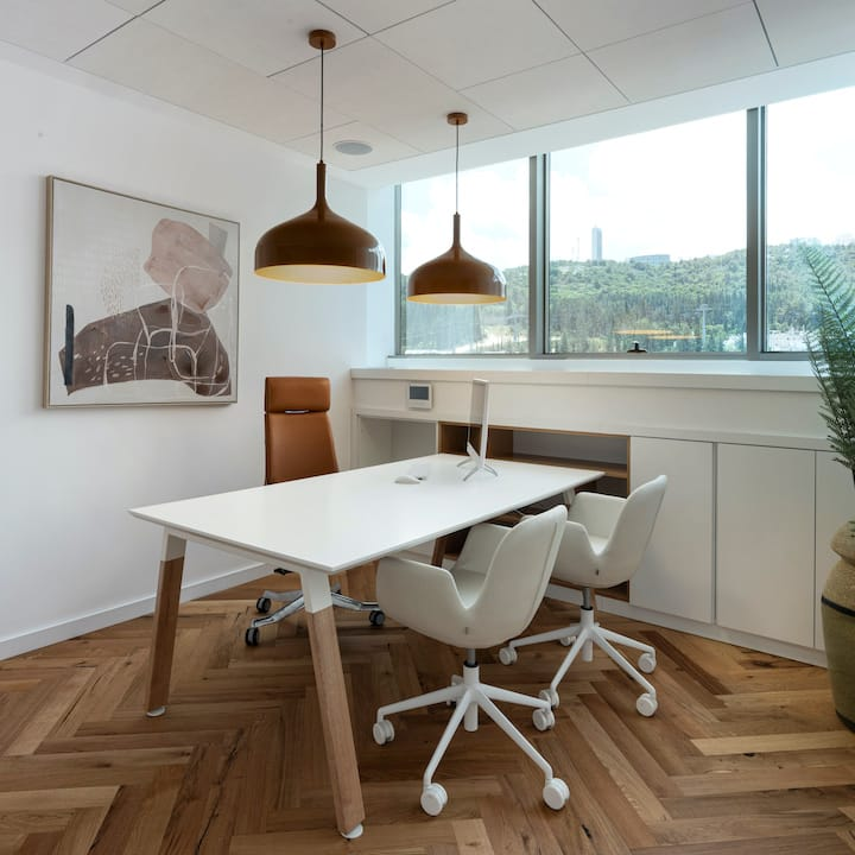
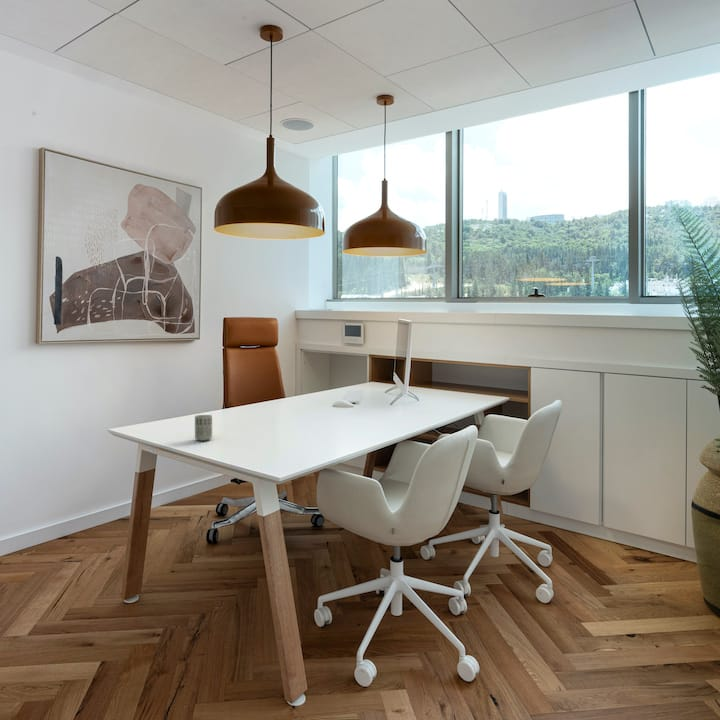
+ cup (203, 427)
